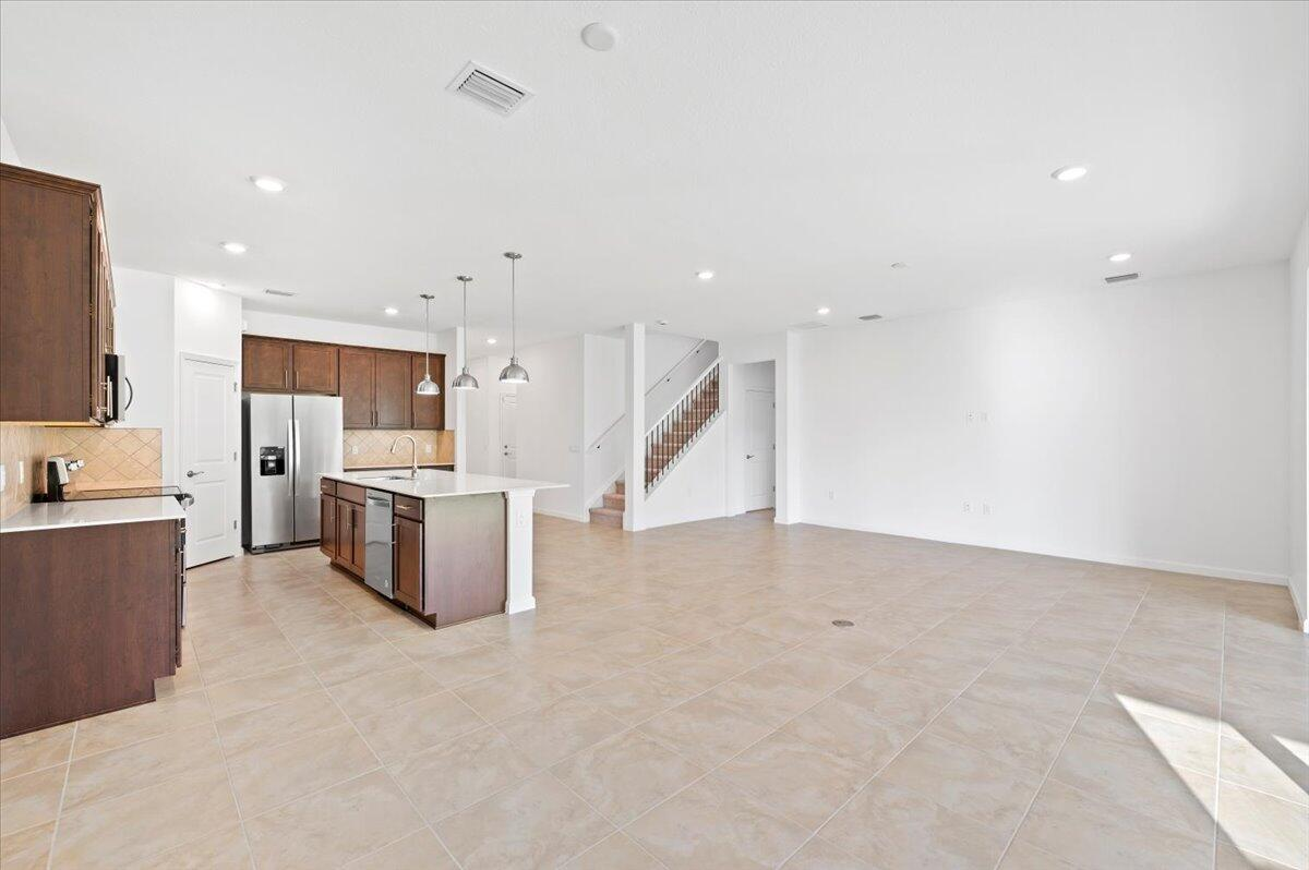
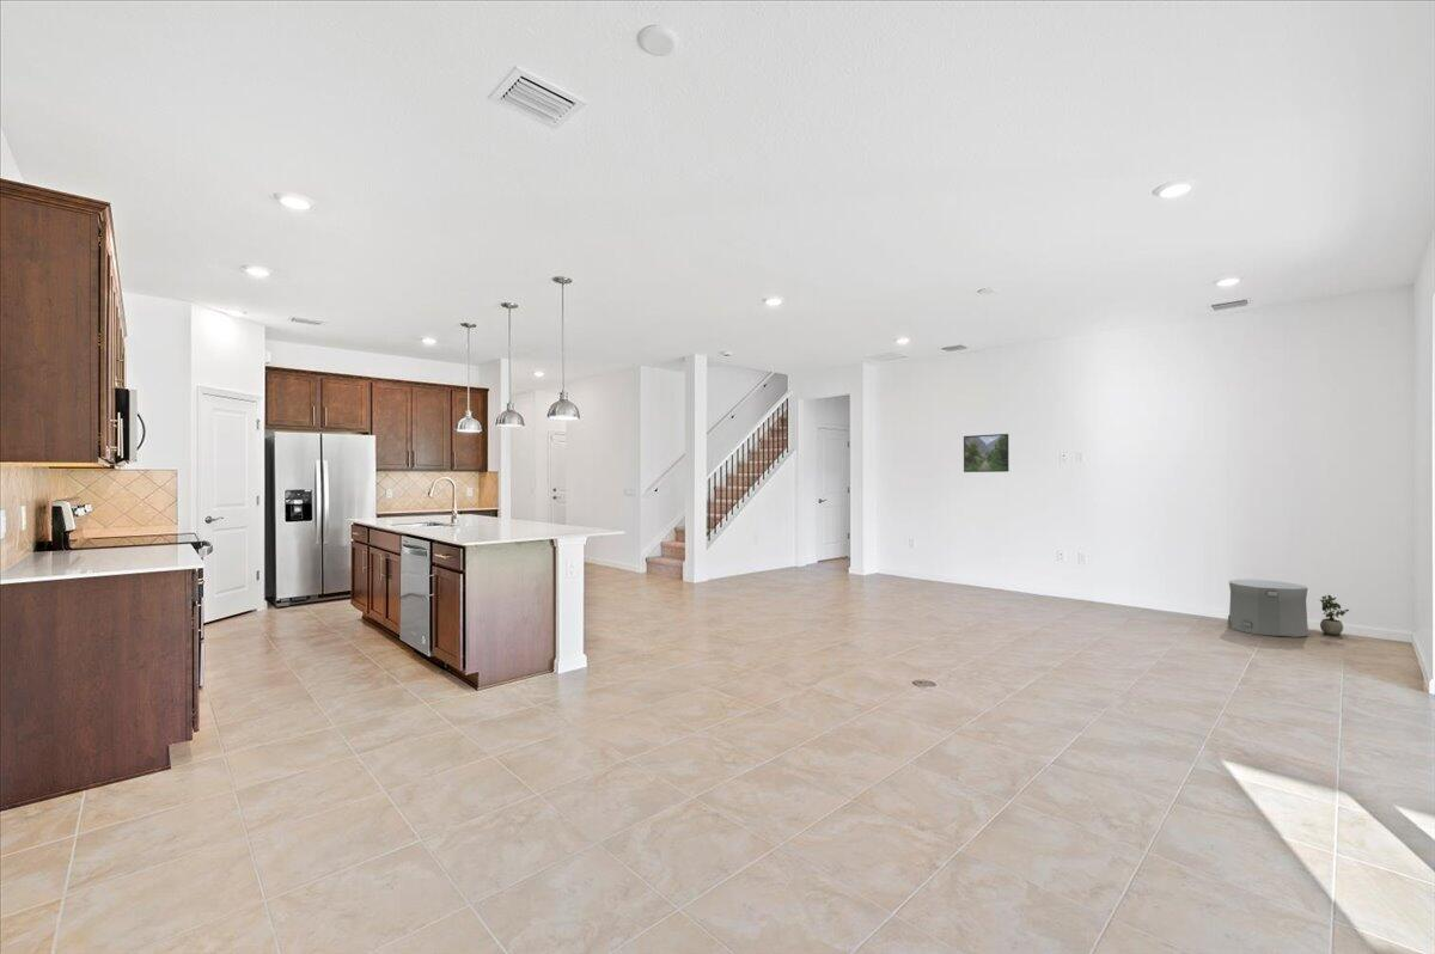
+ trash can (1266, 606)
+ potted plant (1333, 614)
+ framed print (985, 453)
